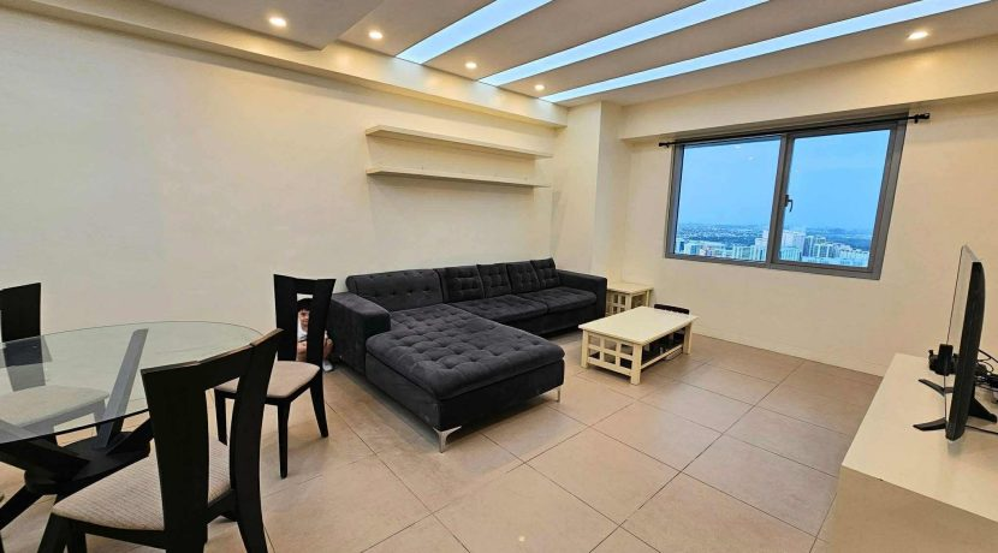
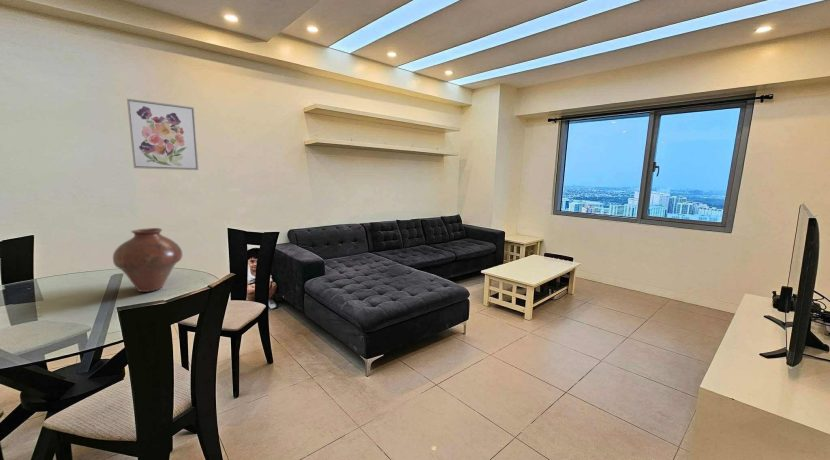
+ wall art (164, 136)
+ vase (149, 259)
